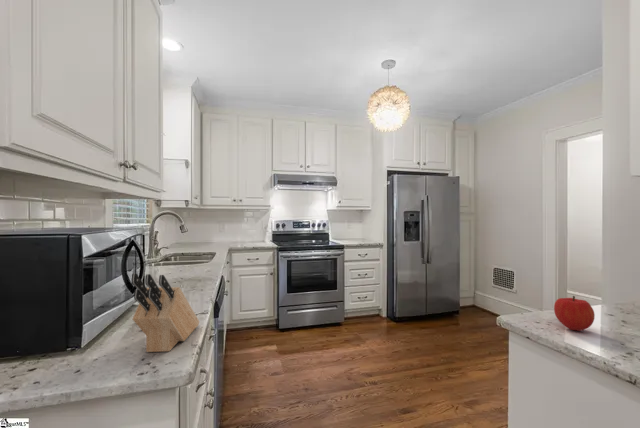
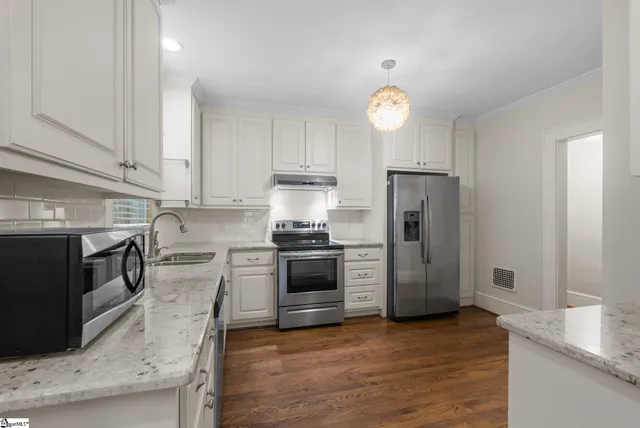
- knife block (167, 304)
- fruit (573, 312)
